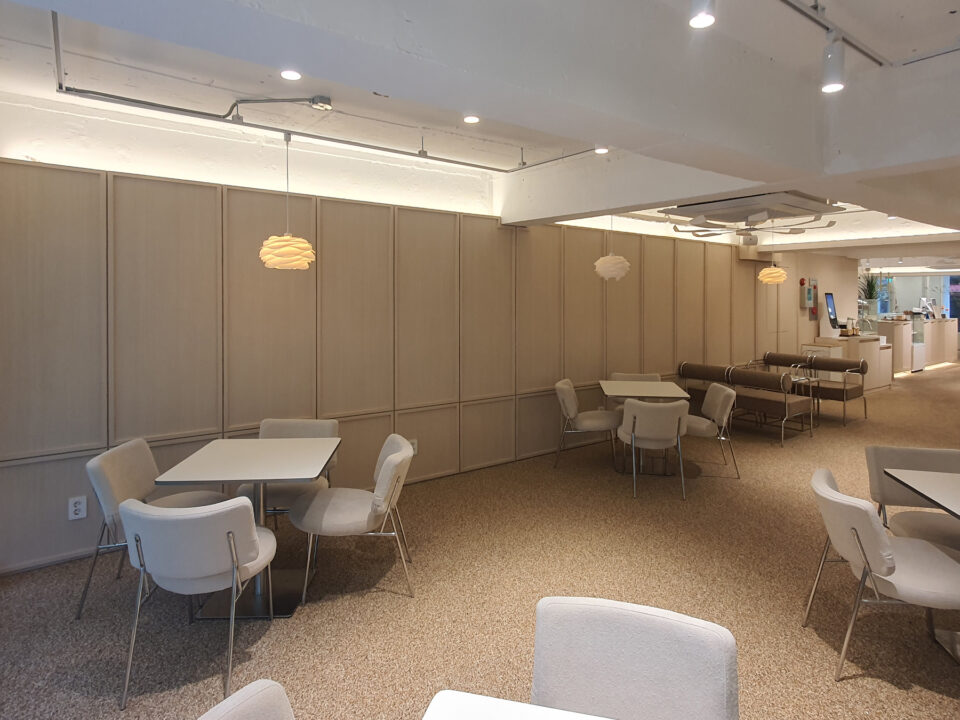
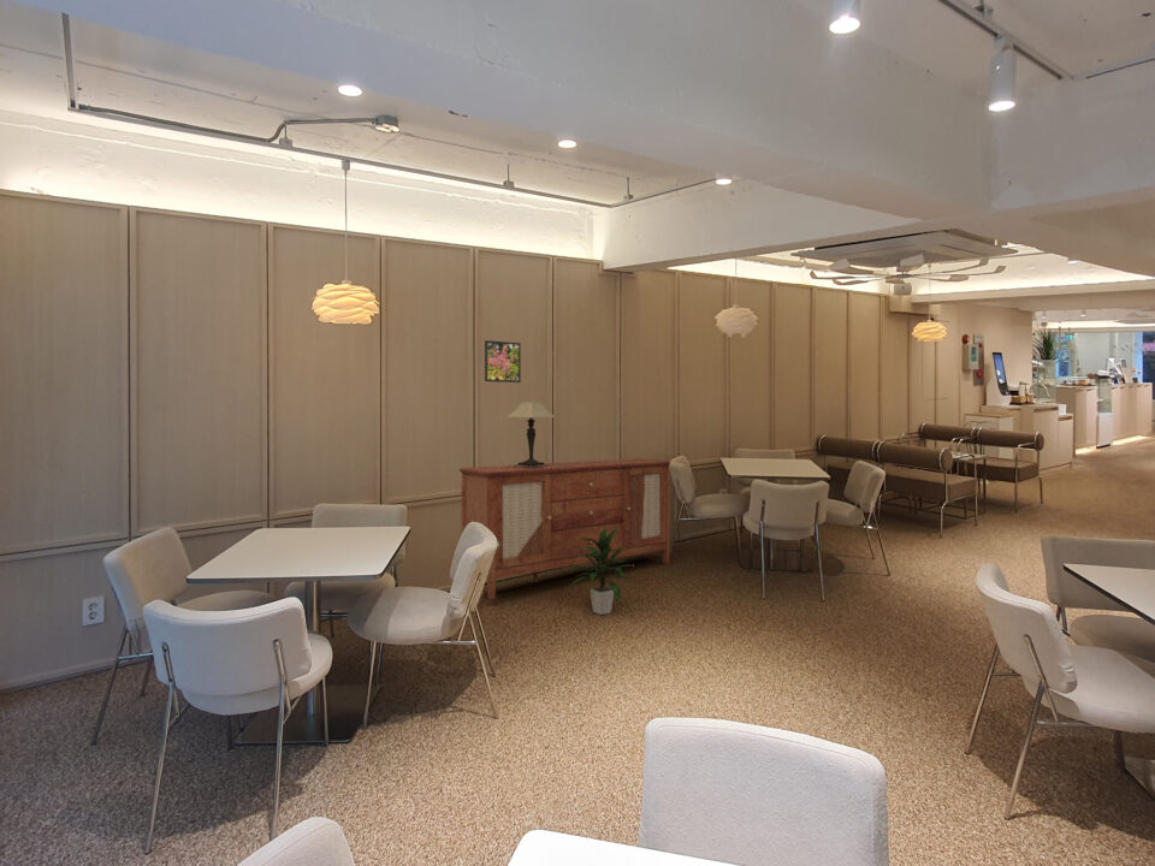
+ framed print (503, 361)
+ indoor plant (602, 570)
+ table lamp (531, 434)
+ sideboard (573, 520)
